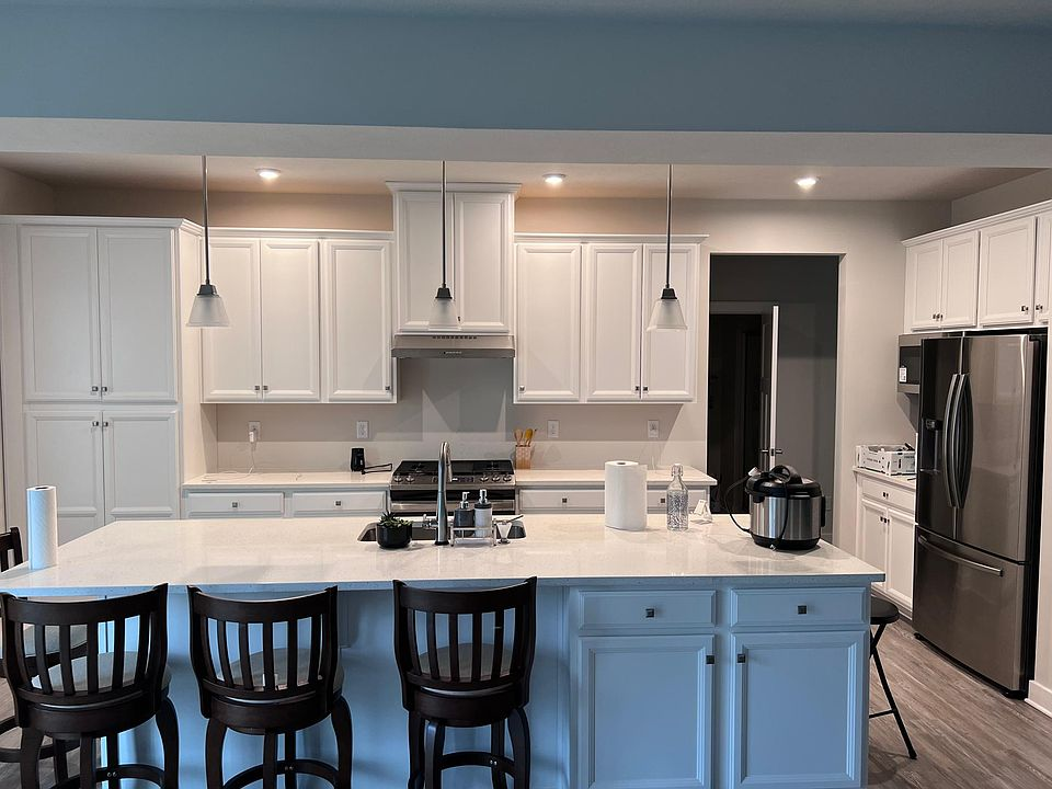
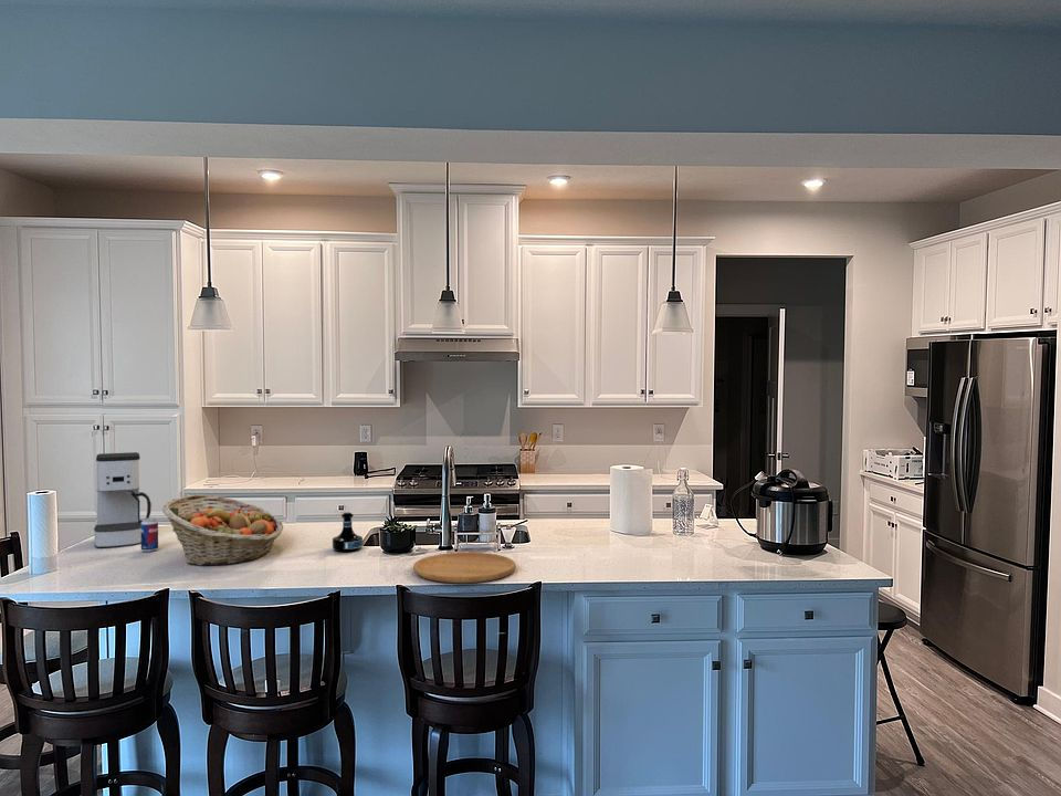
+ tequila bottle (347, 531)
+ coffee maker (123, 498)
+ fruit basket (224, 526)
+ beverage can (149, 534)
+ cutting board (464, 566)
